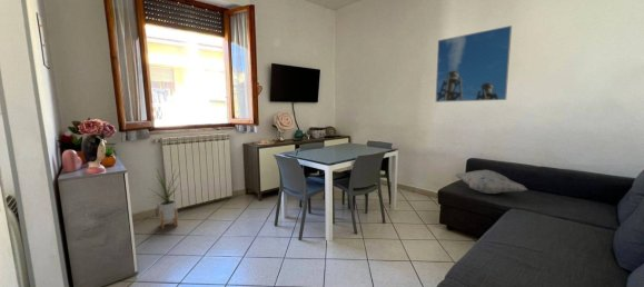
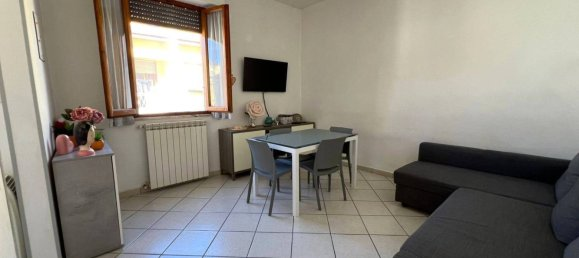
- house plant (167, 195)
- decorative pillow (487, 181)
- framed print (469, 68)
